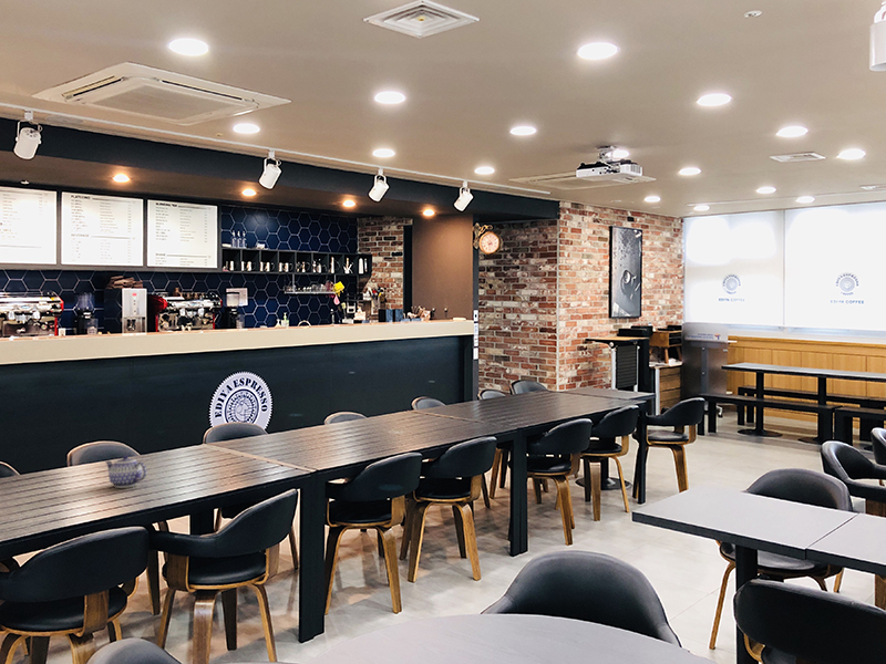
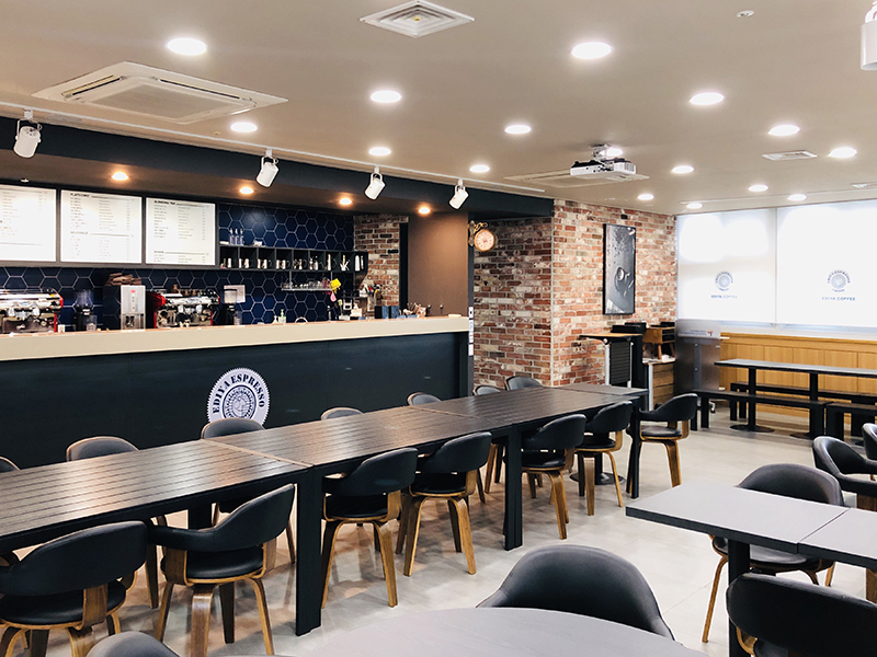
- teapot (125, 470)
